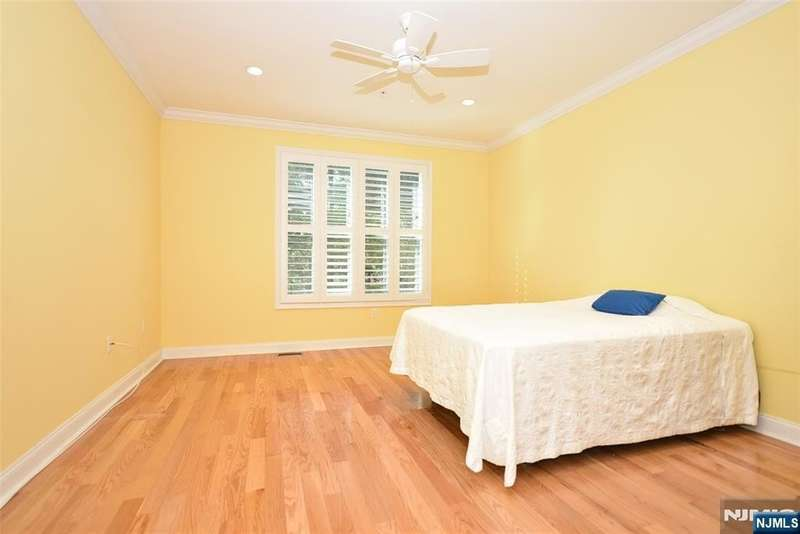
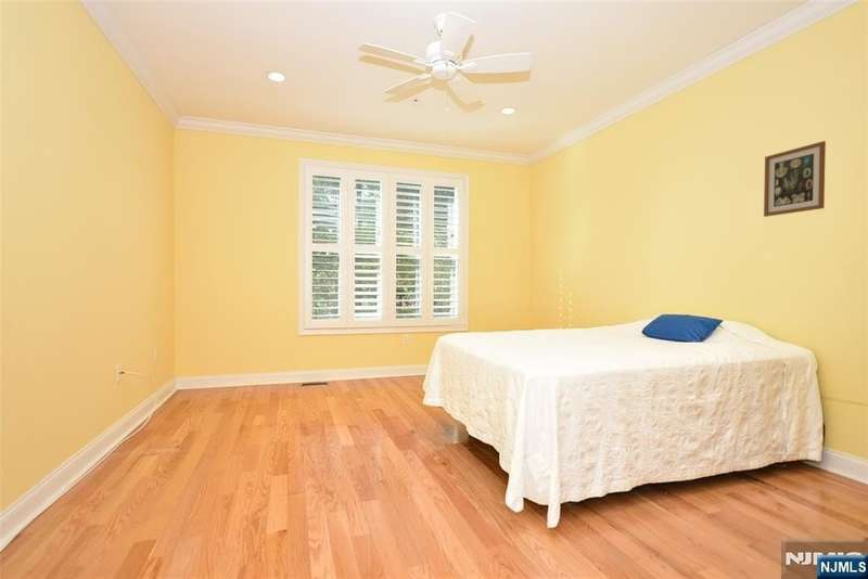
+ wall art (792, 181)
